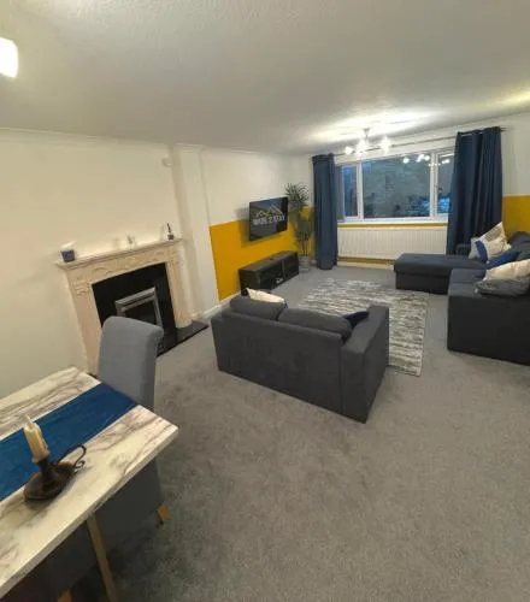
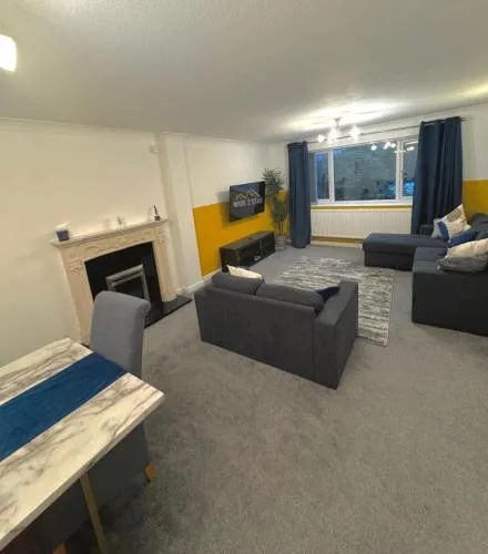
- candle holder (47, 447)
